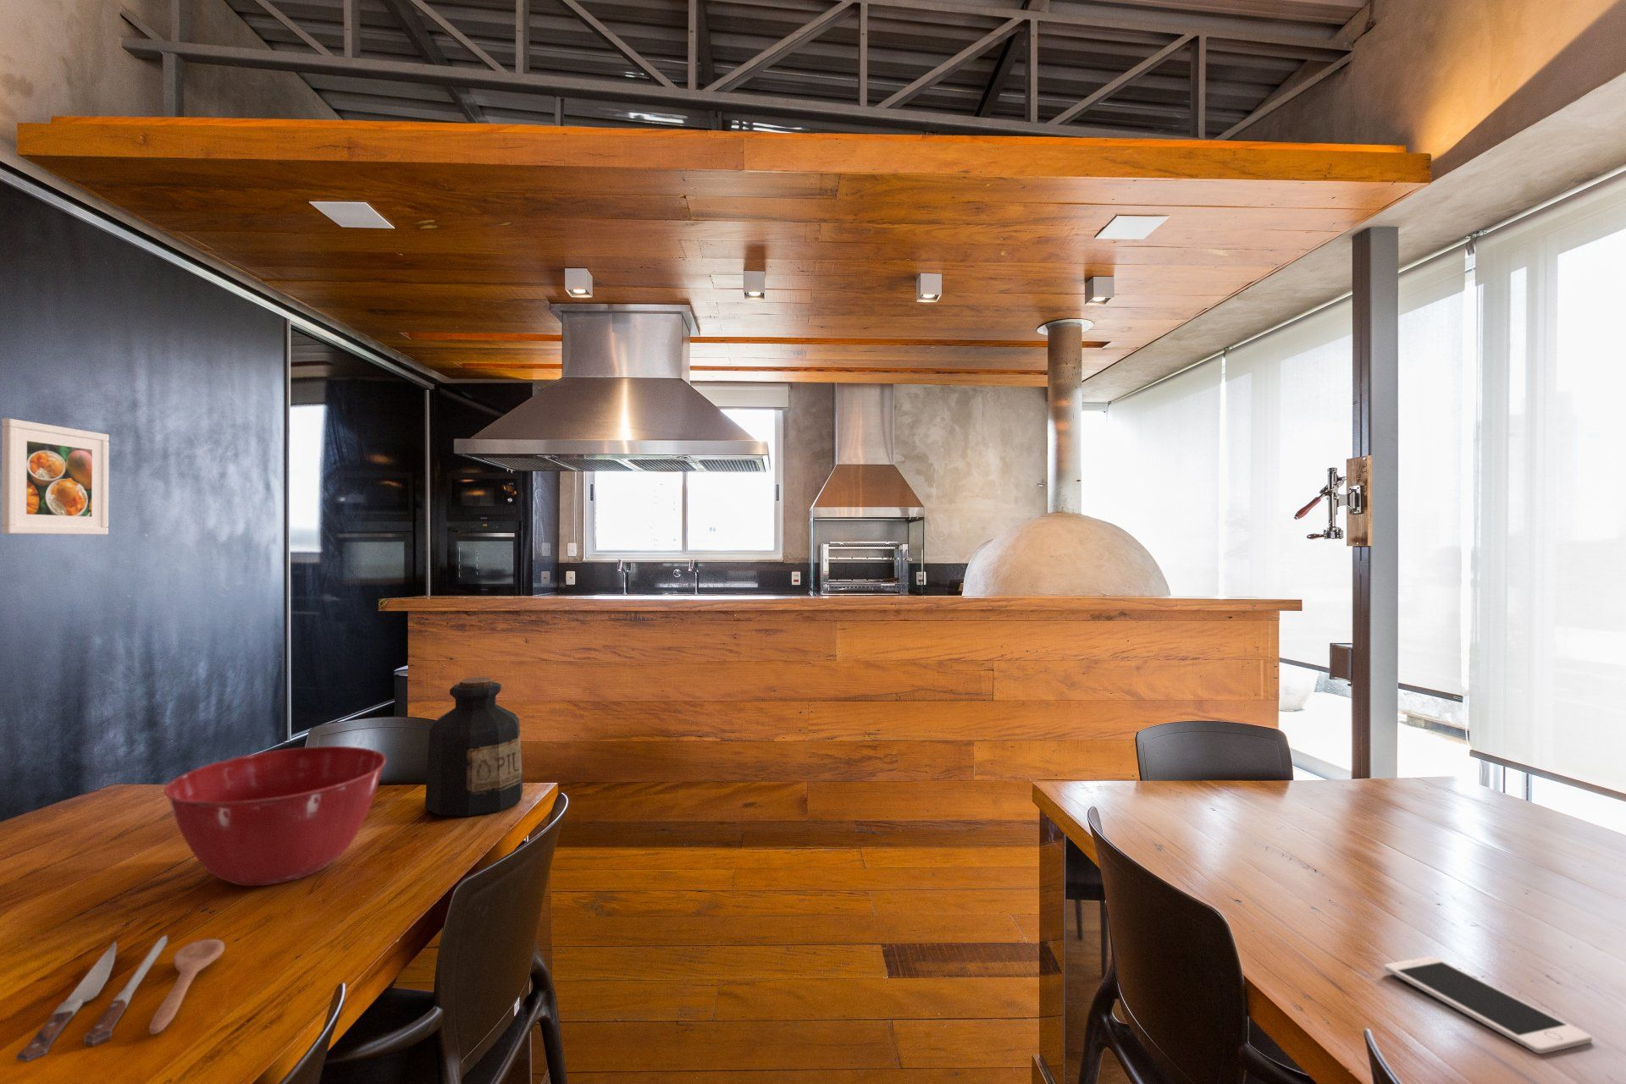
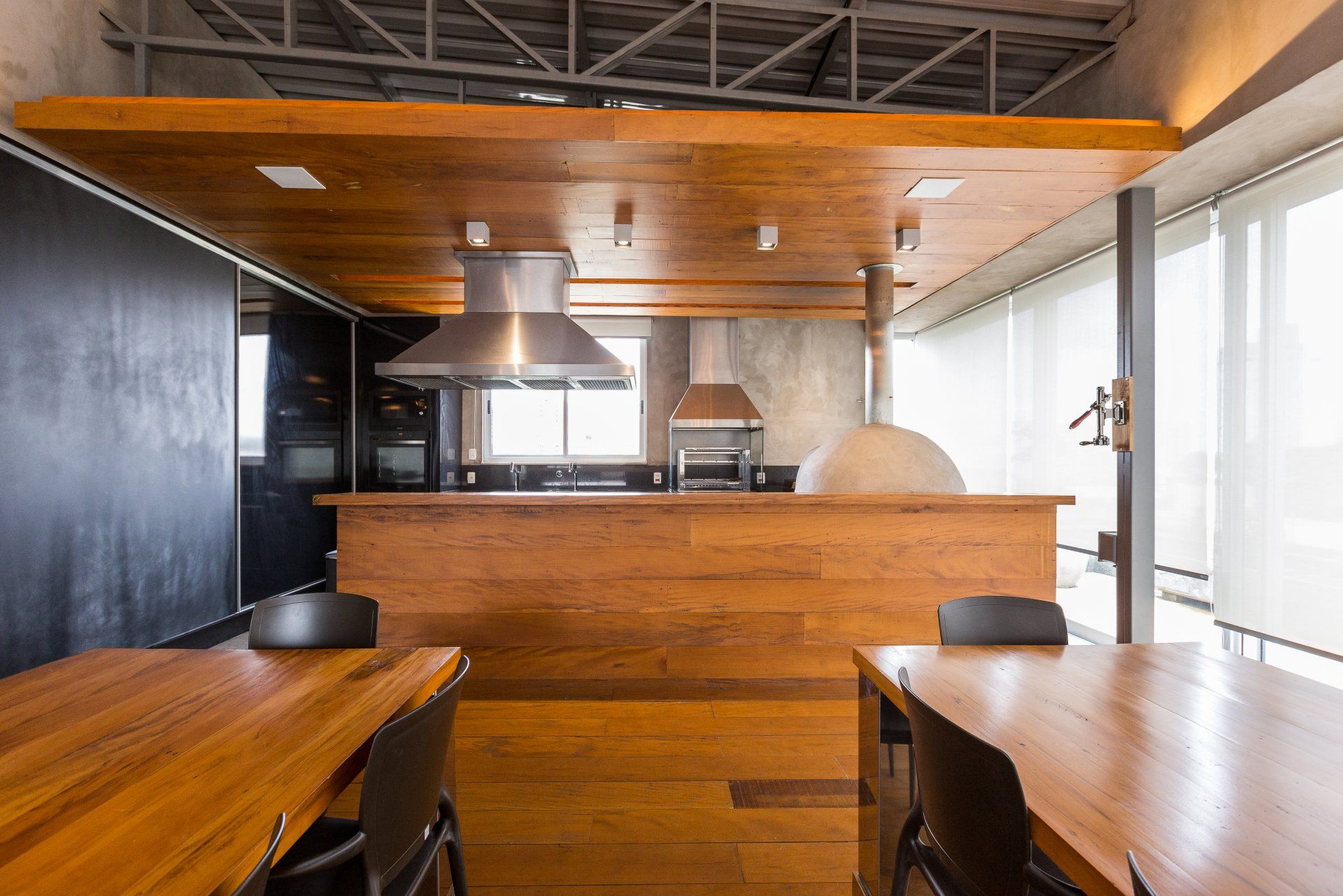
- mixing bowl (281, 818)
- spoon (142, 979)
- cell phone (1480, 1001)
- bottle (475, 742)
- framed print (58, 480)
